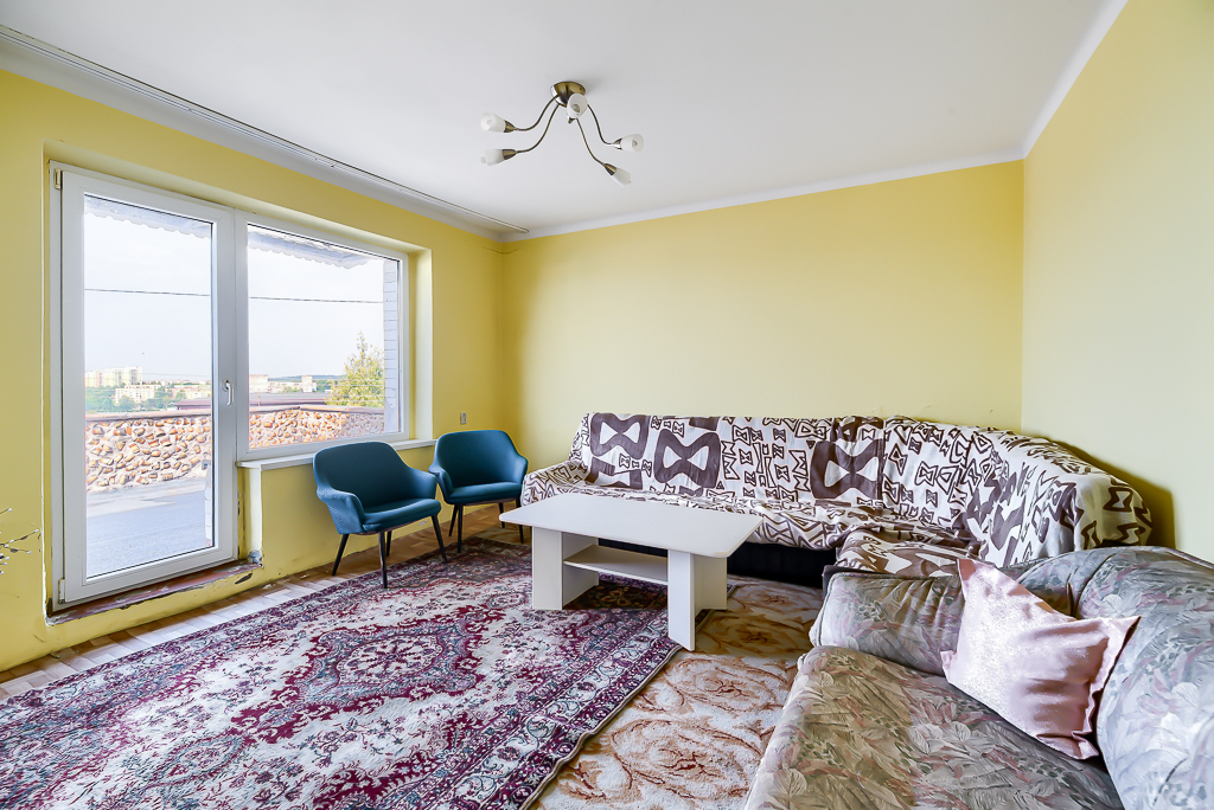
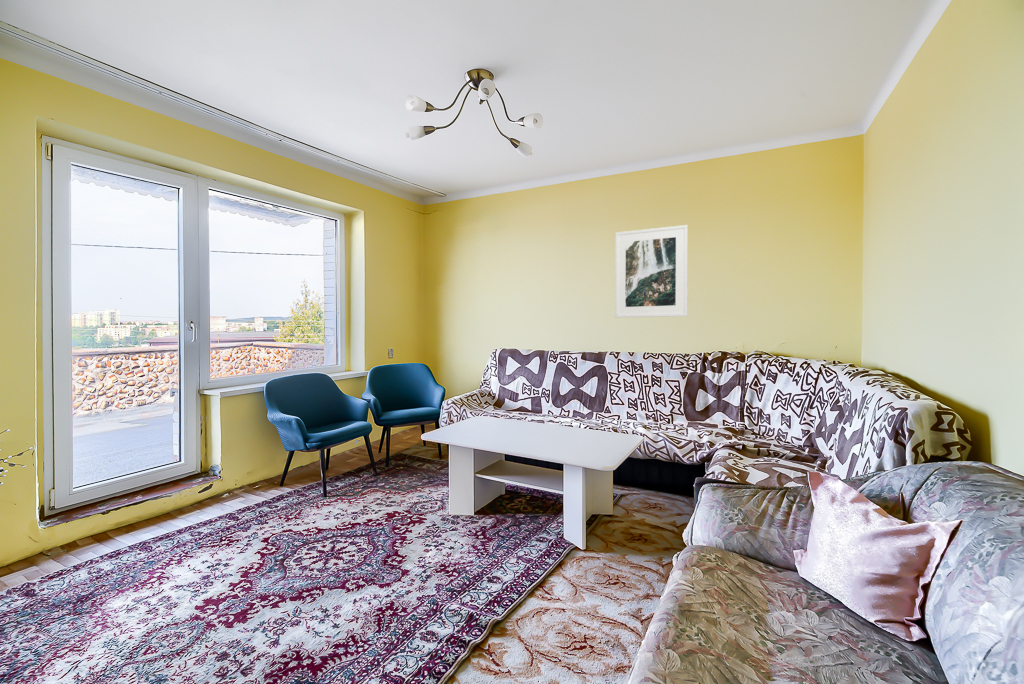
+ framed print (650, 273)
